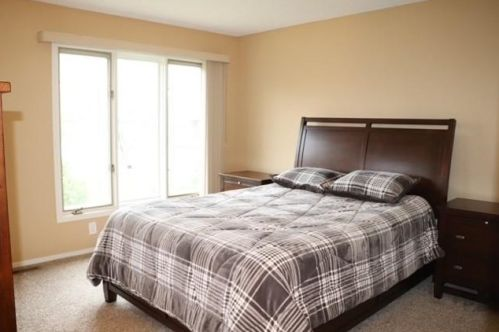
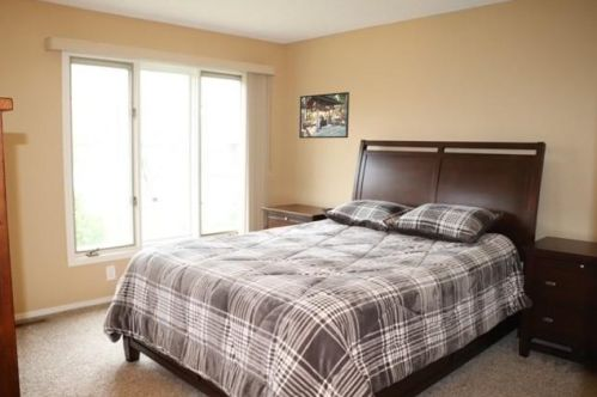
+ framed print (323, 116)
